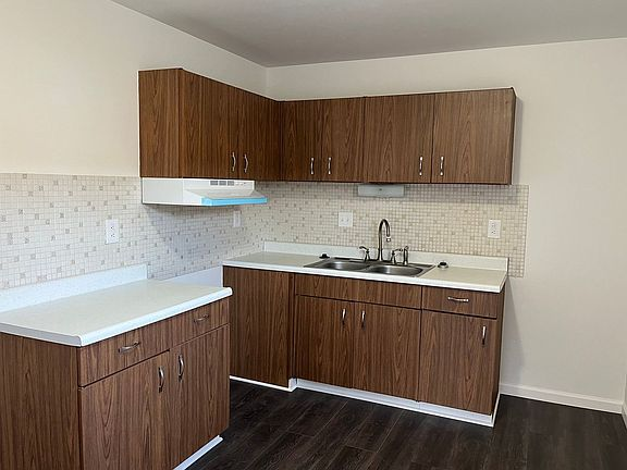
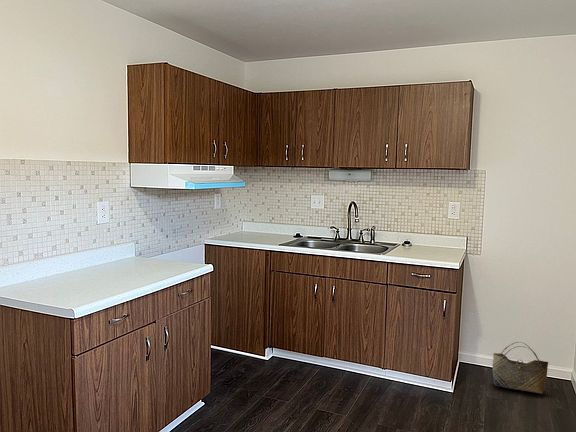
+ basket (519, 365)
